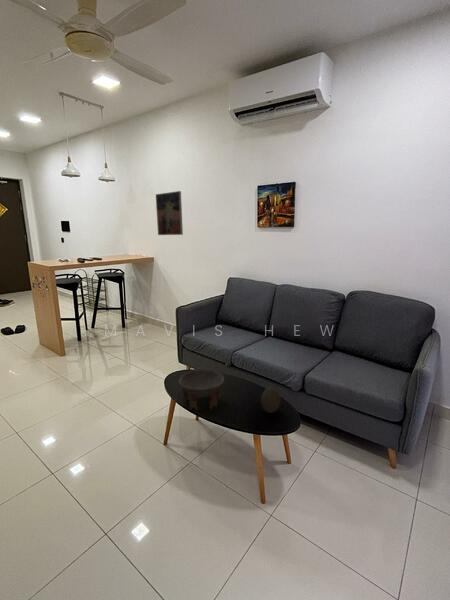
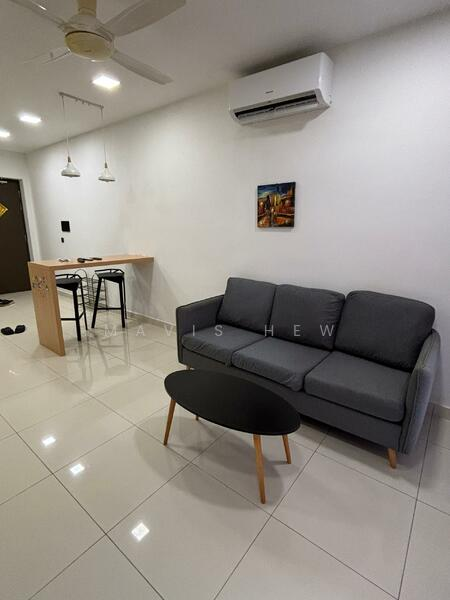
- bowl (202, 390)
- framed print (168, 214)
- decorative egg (270, 399)
